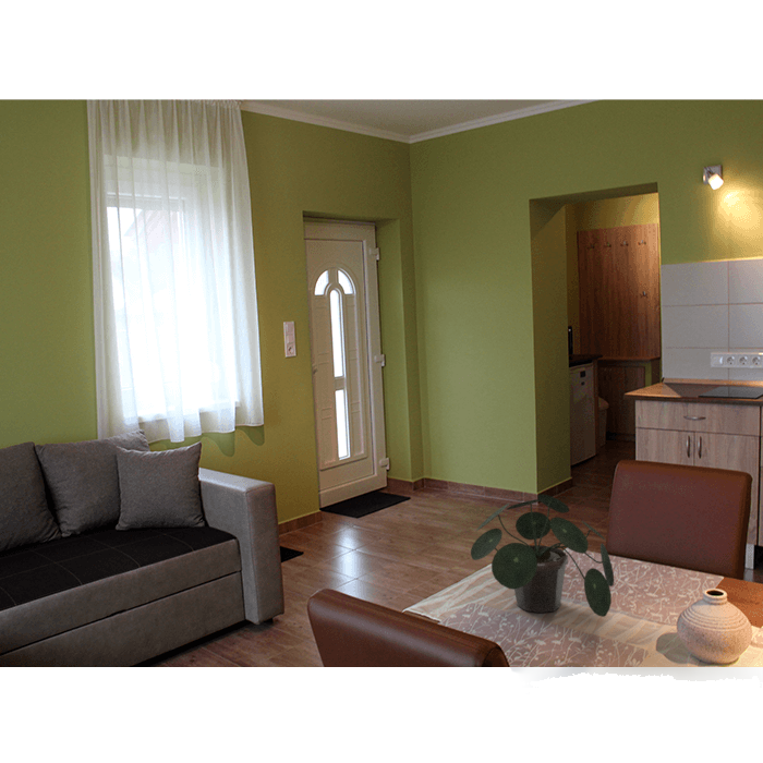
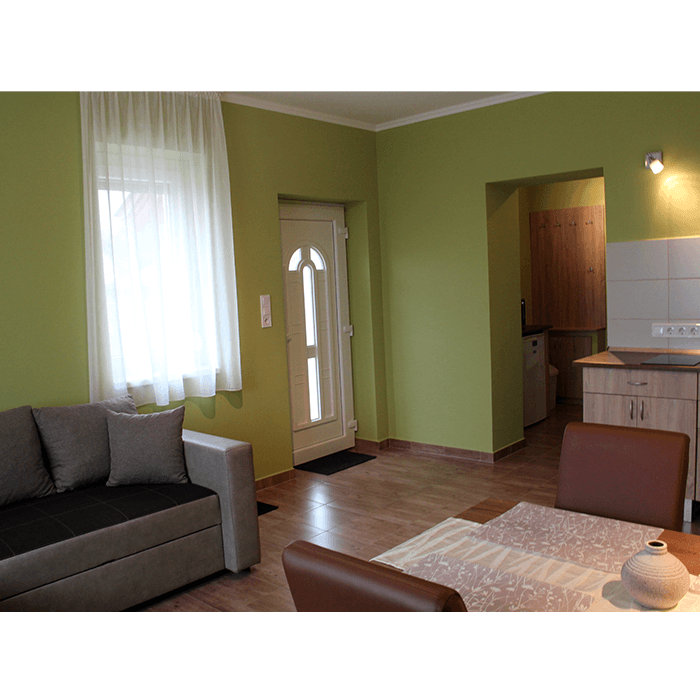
- potted plant (540, 552)
